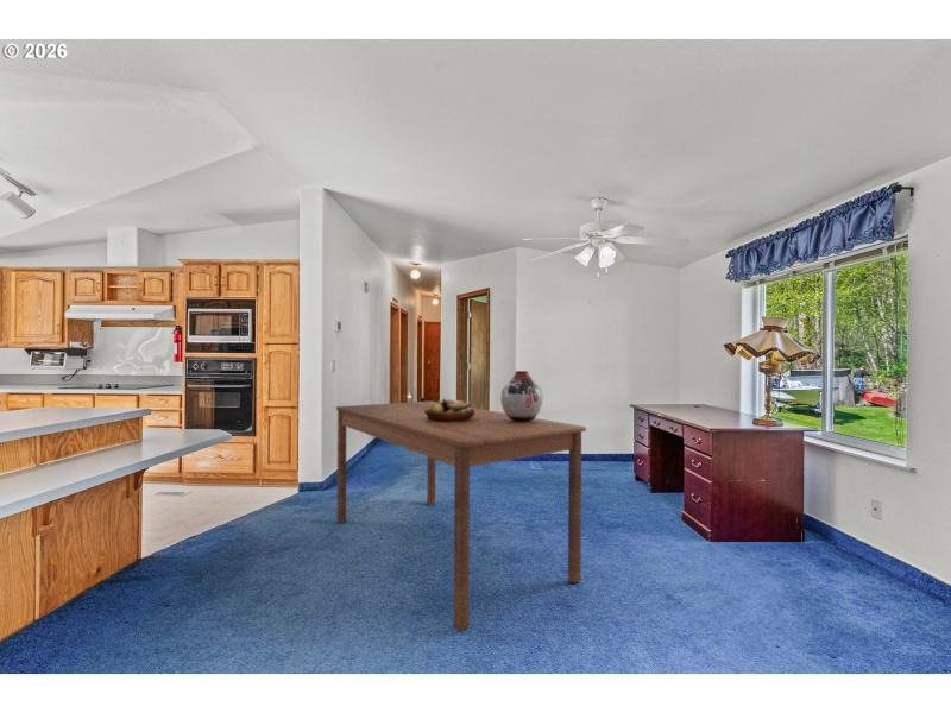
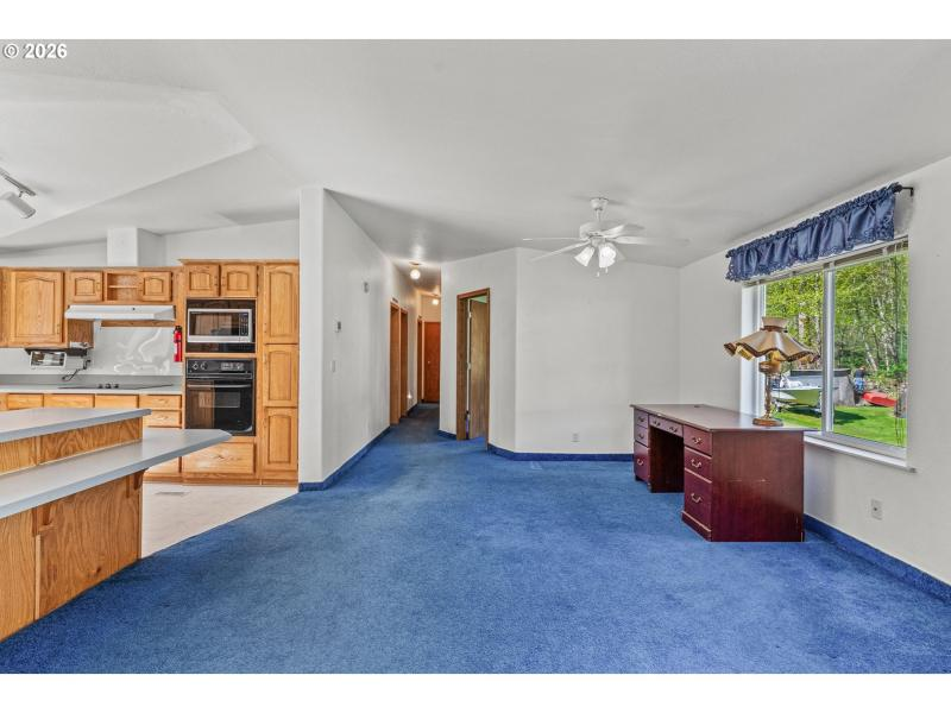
- fruit bowl (449, 408)
- vase (521, 396)
- dining table (434, 481)
